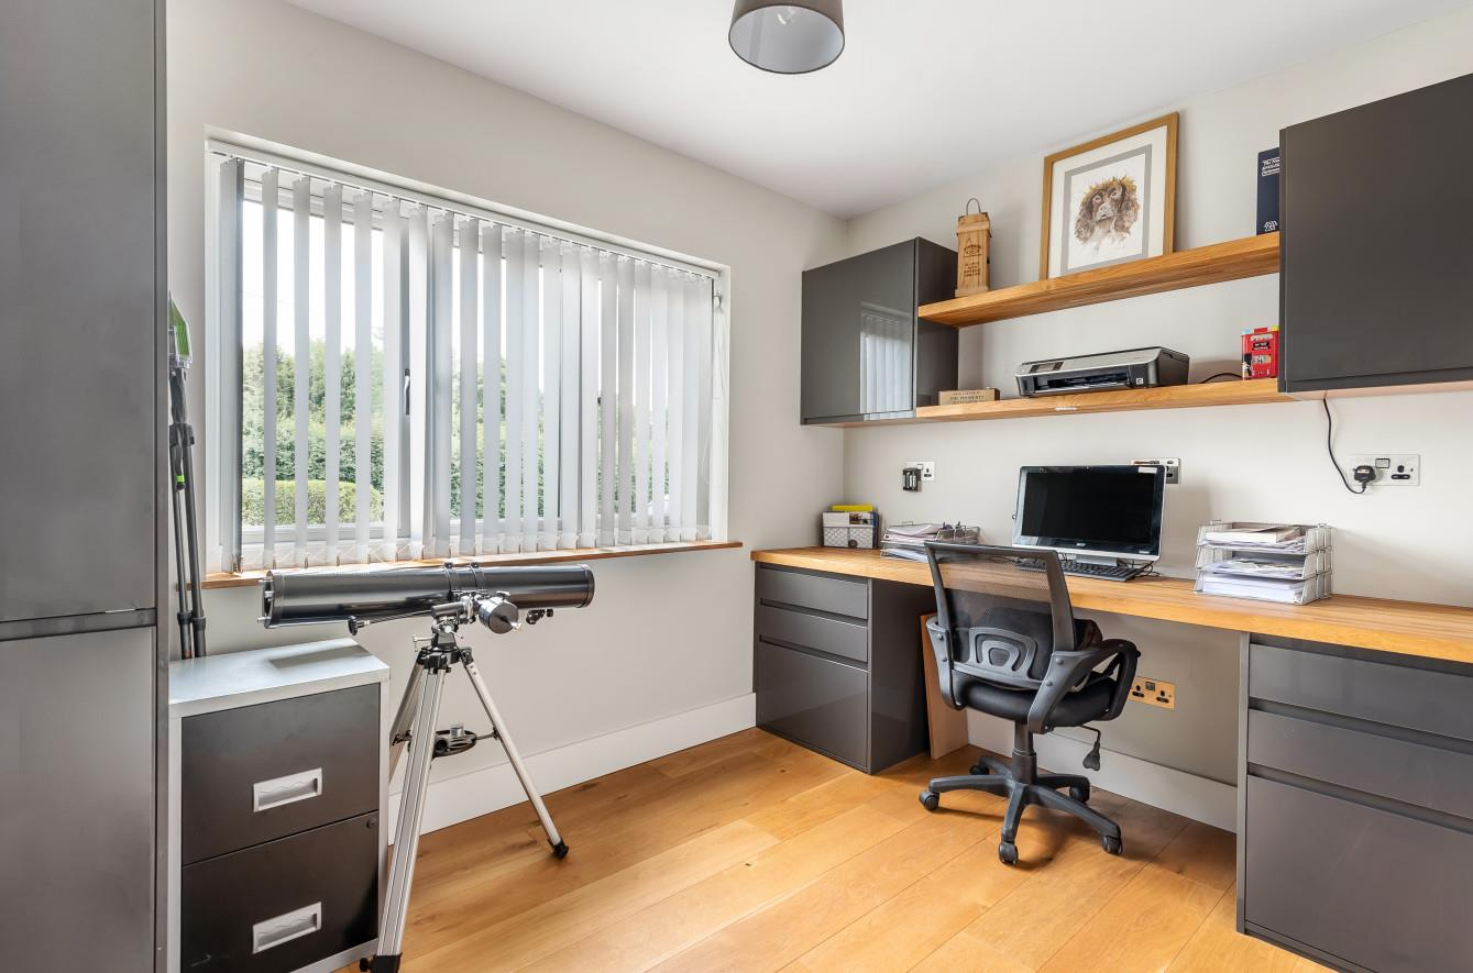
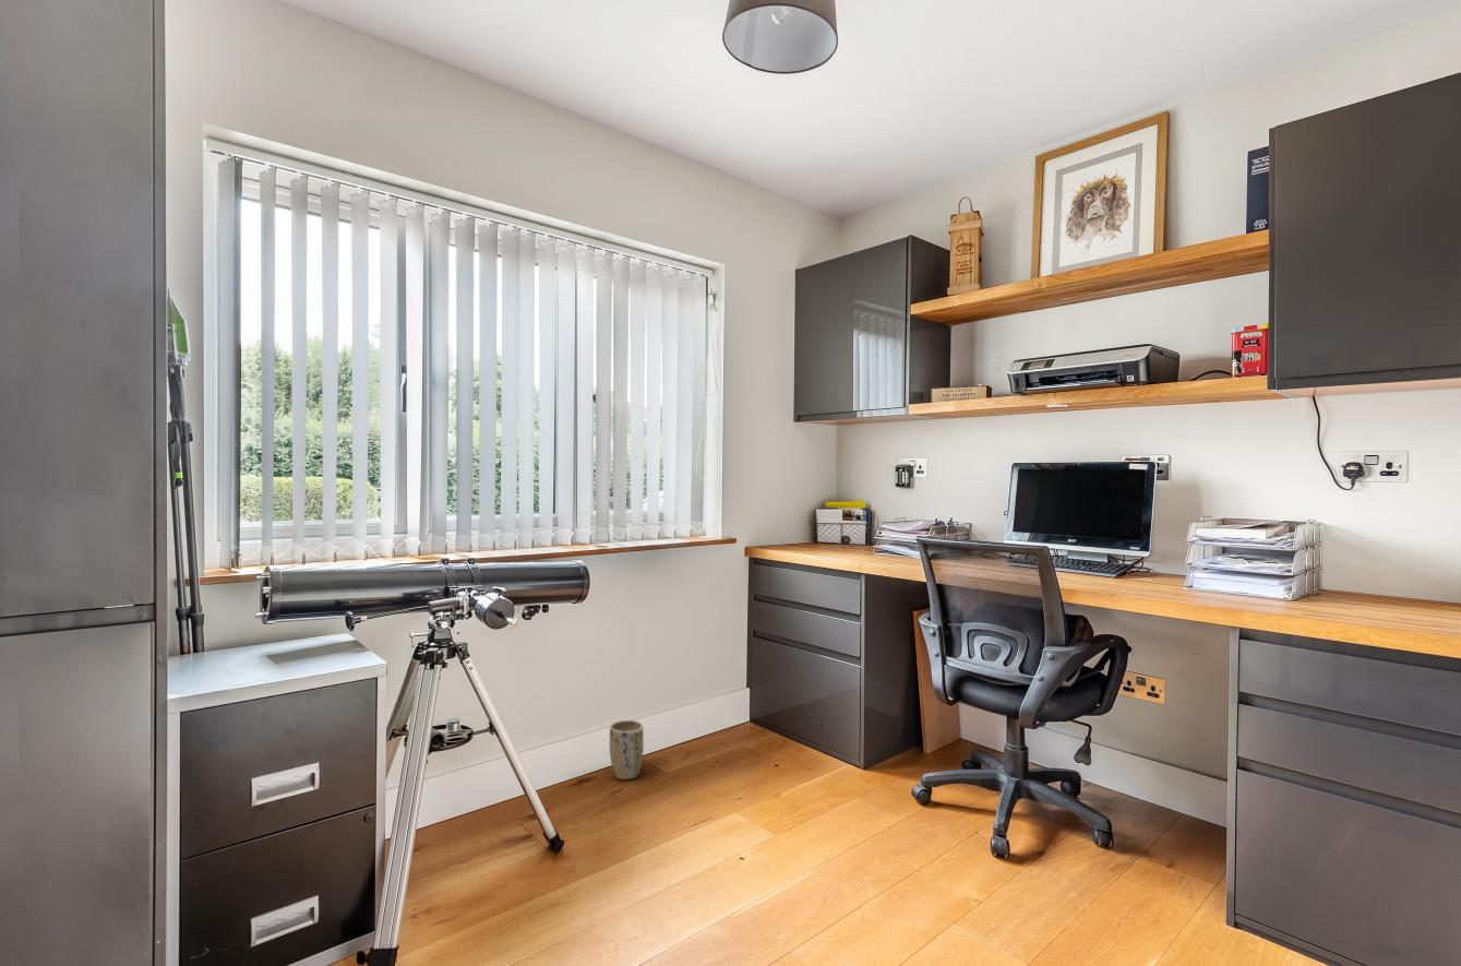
+ plant pot (626, 750)
